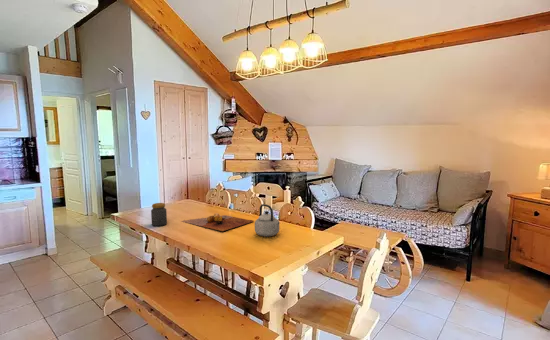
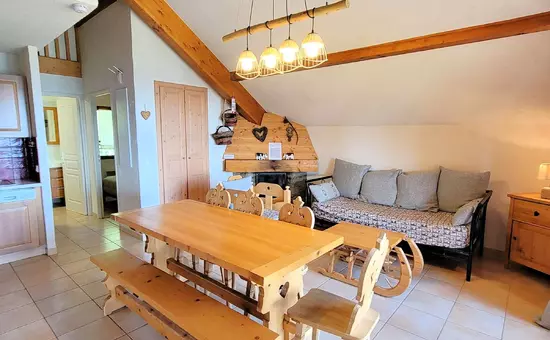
- teapot (269, 220)
- cutting board (217, 217)
- jar (159, 214)
